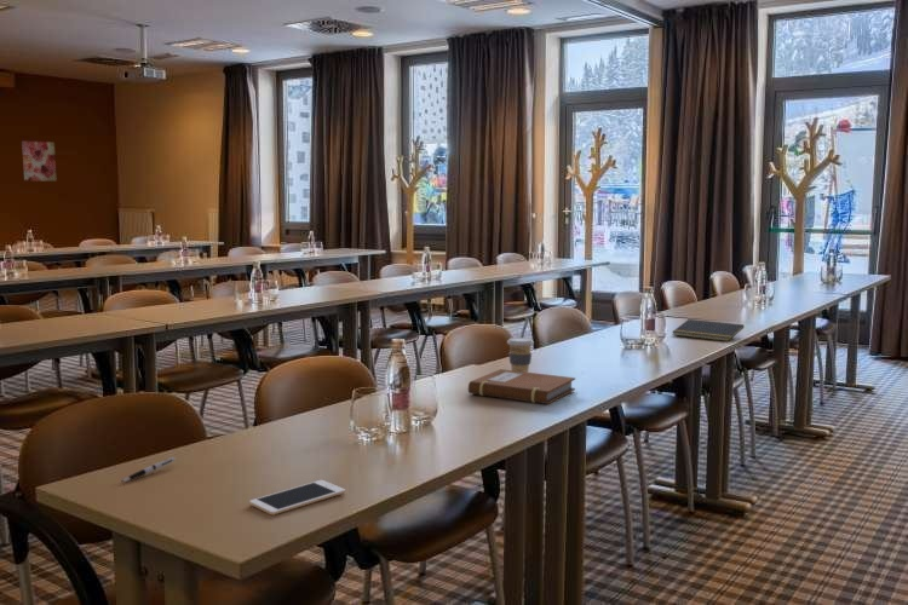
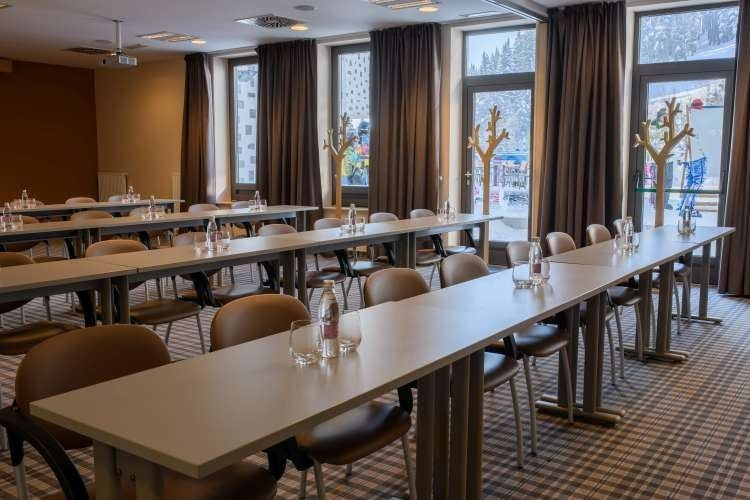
- cell phone (298, 496)
- pen (149, 469)
- notebook (519, 385)
- wall art (39, 161)
- coffee cup (519, 356)
- notepad (707, 329)
